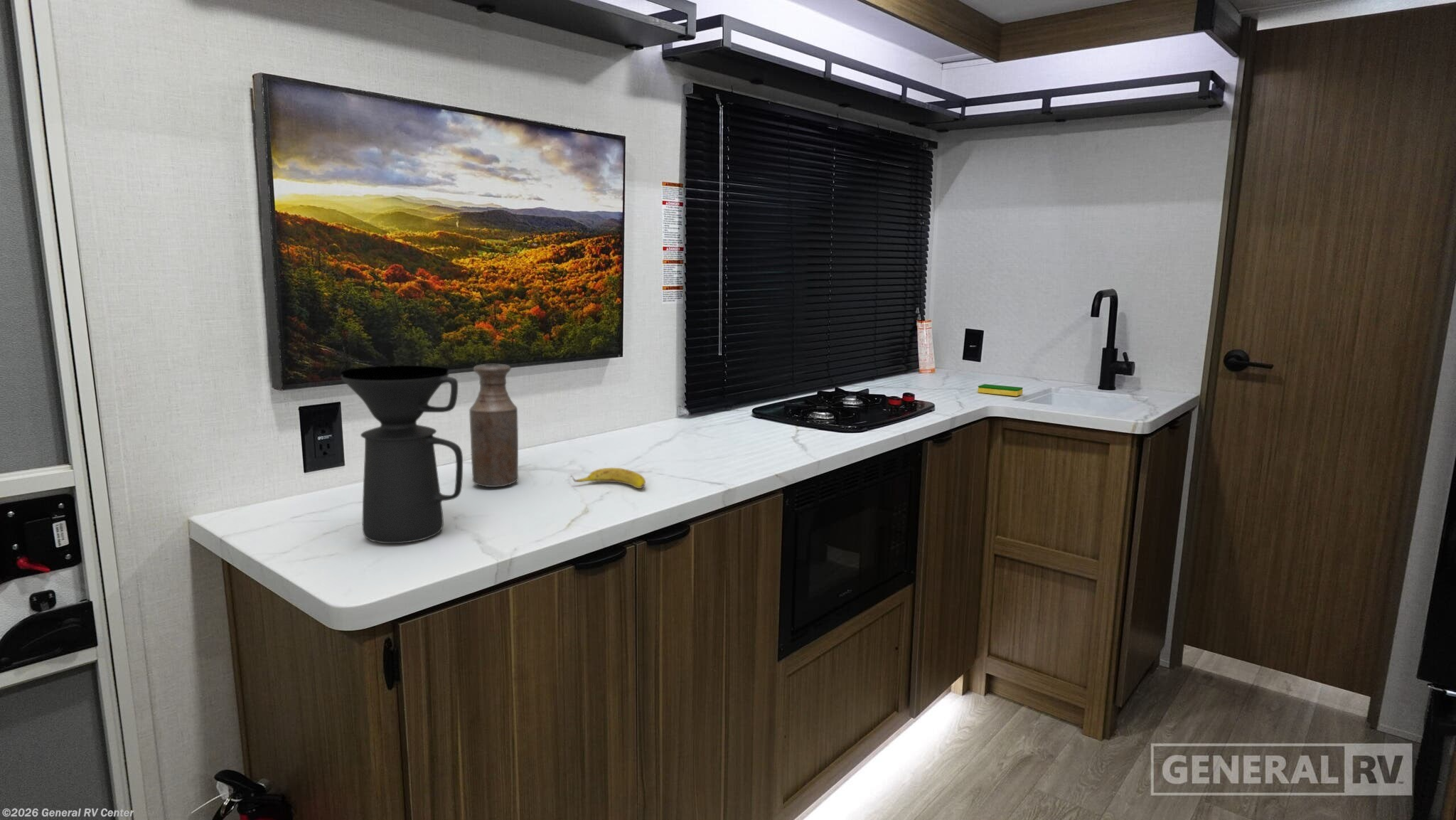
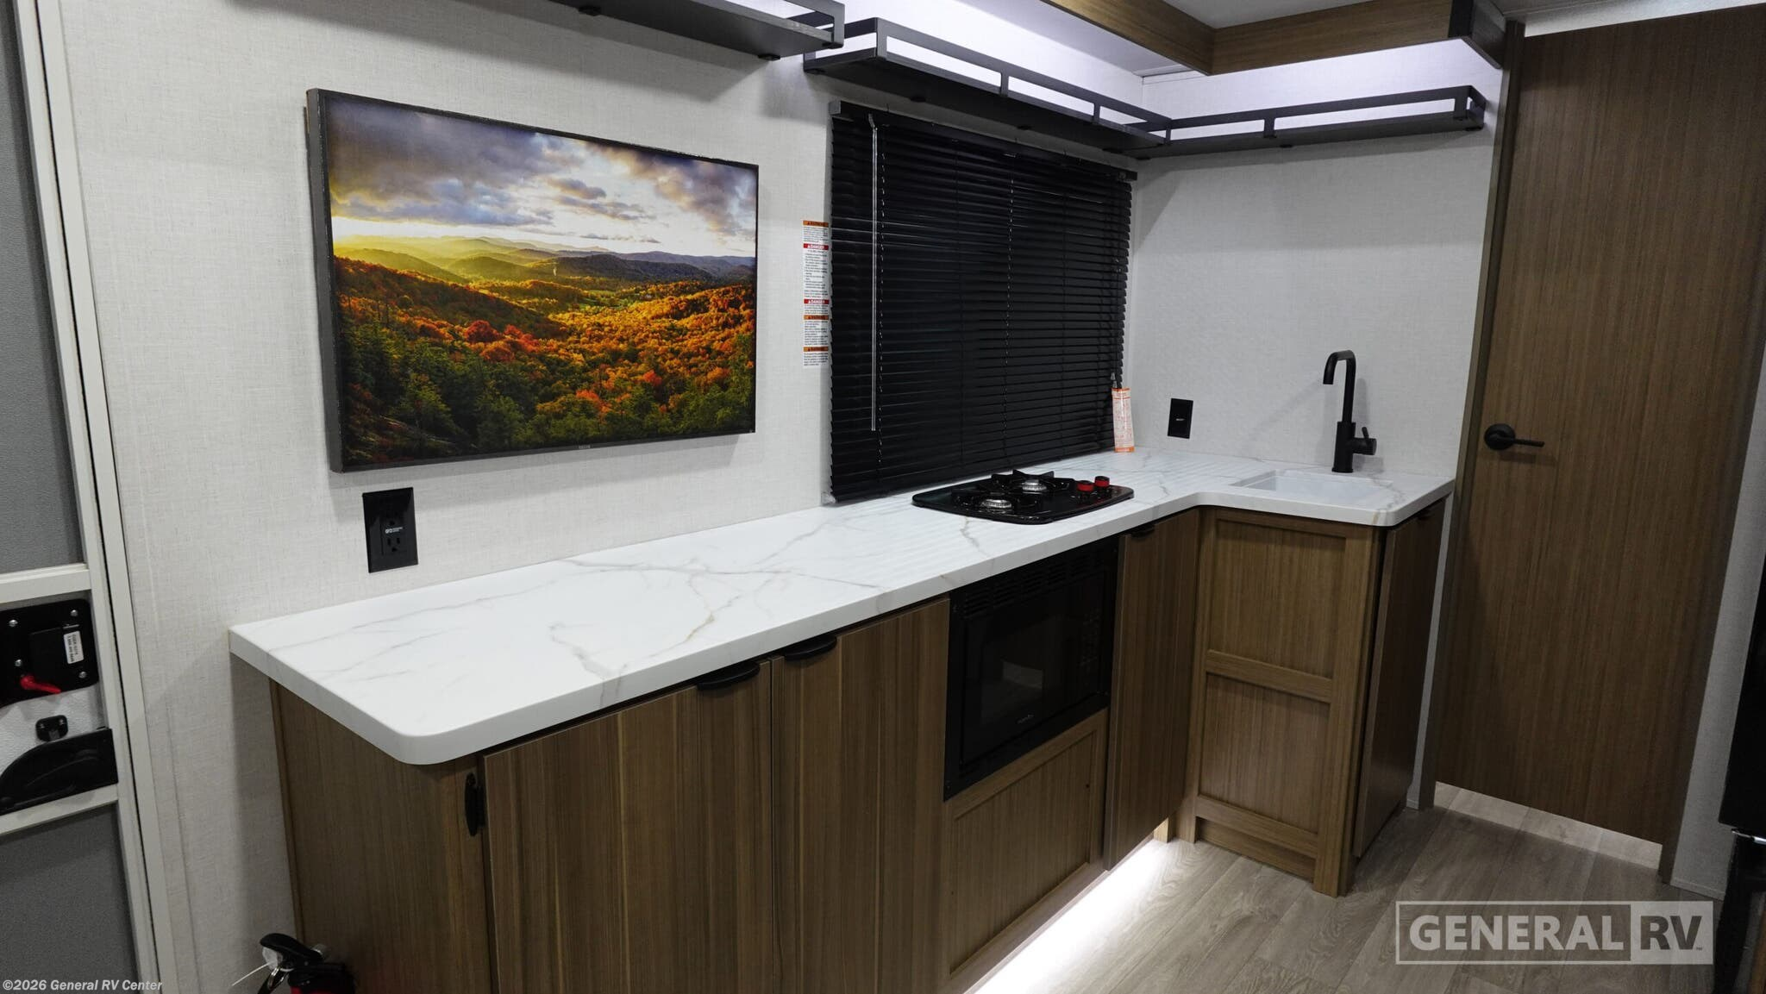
- bottle (494, 425)
- banana (612, 479)
- dish sponge (1000, 390)
- coffee maker (400, 453)
